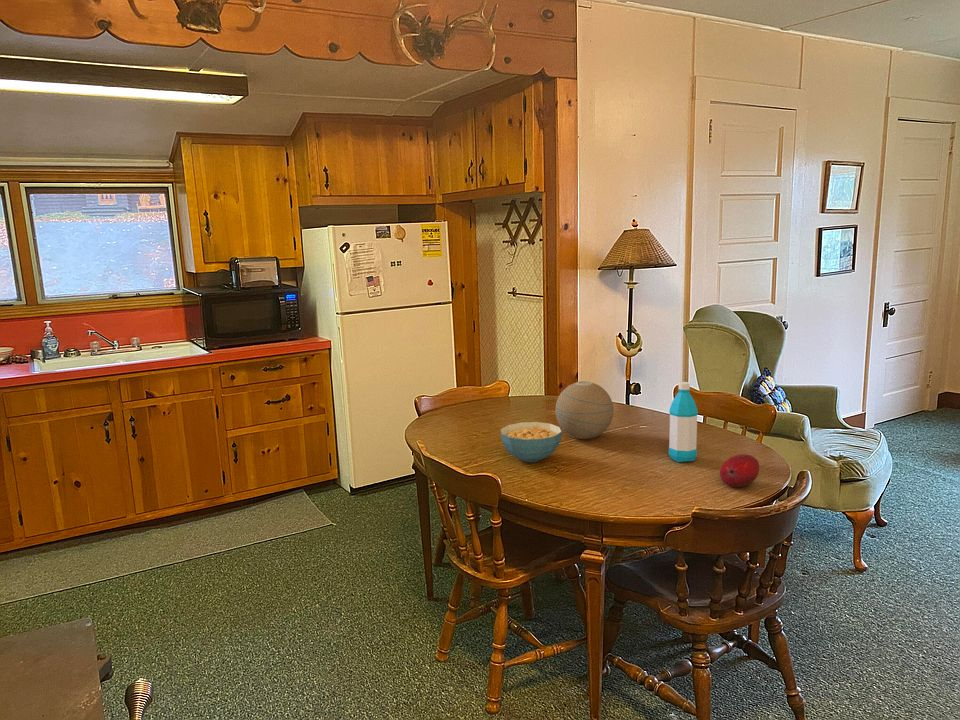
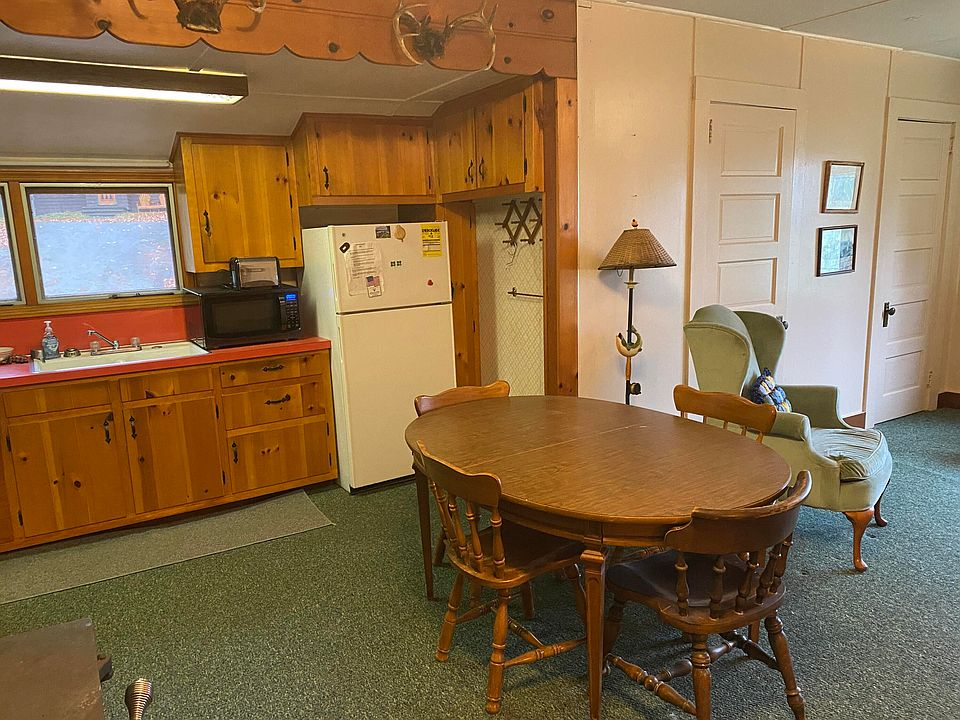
- decorative orb (584, 410)
- water bottle (683, 421)
- cereal bowl (531, 444)
- fruit (740, 469)
